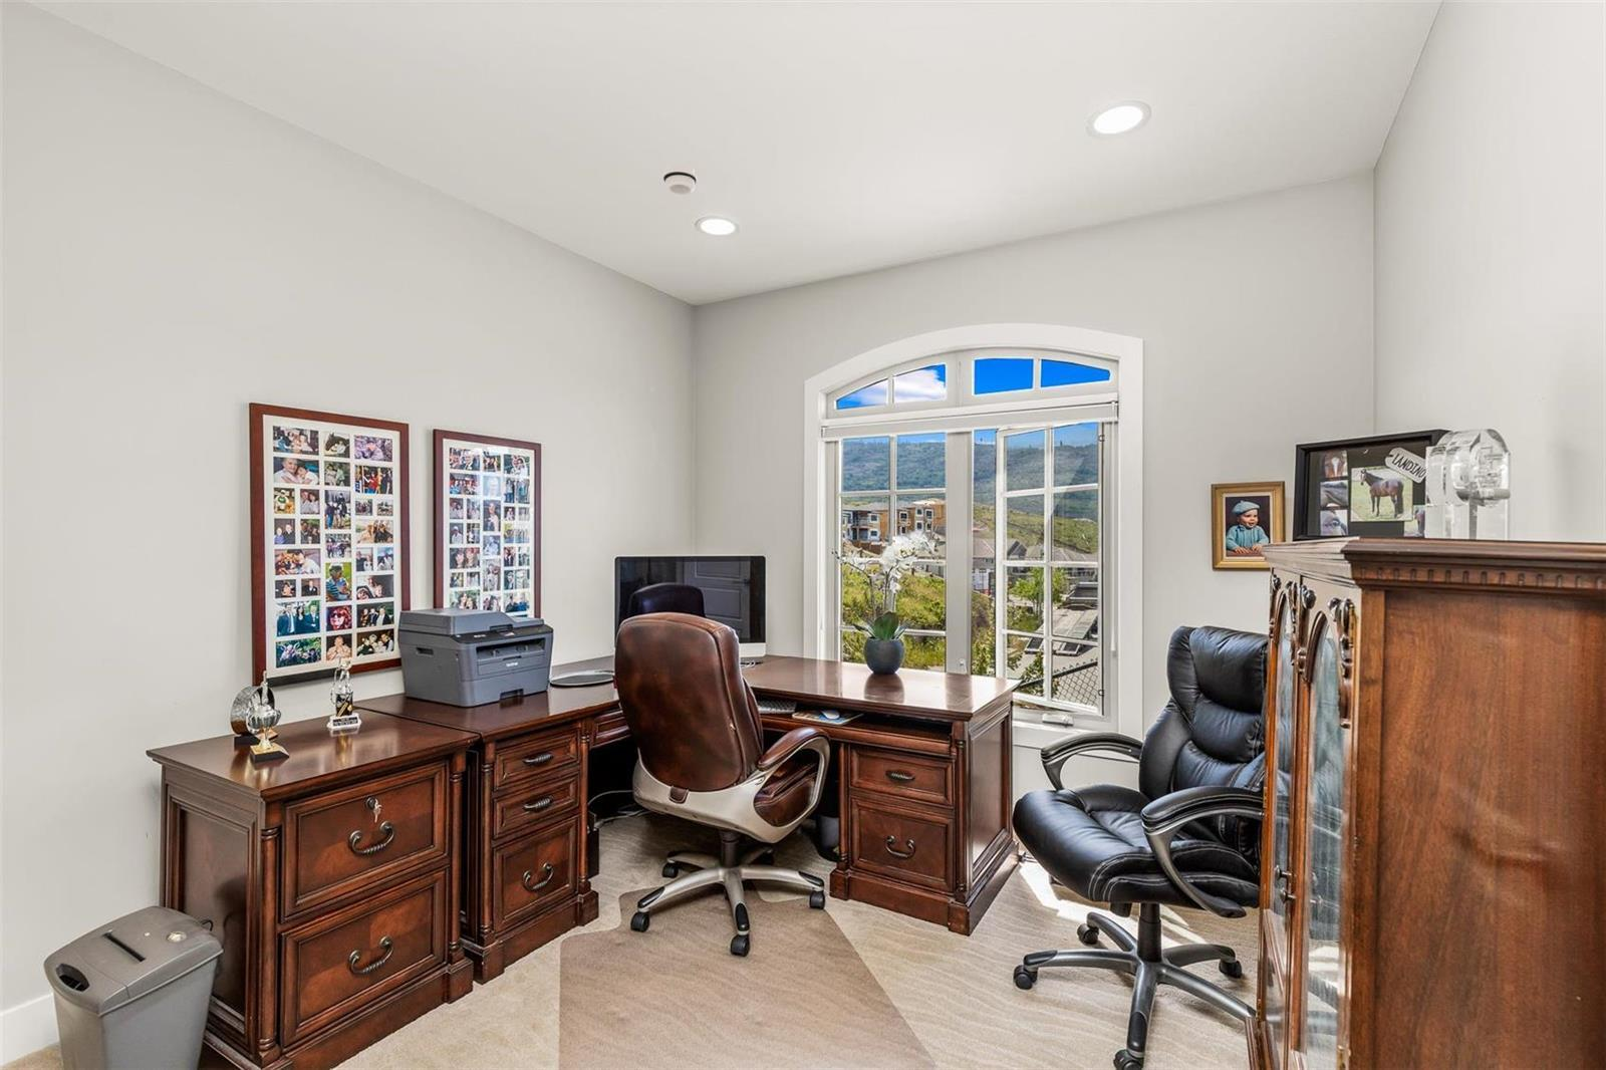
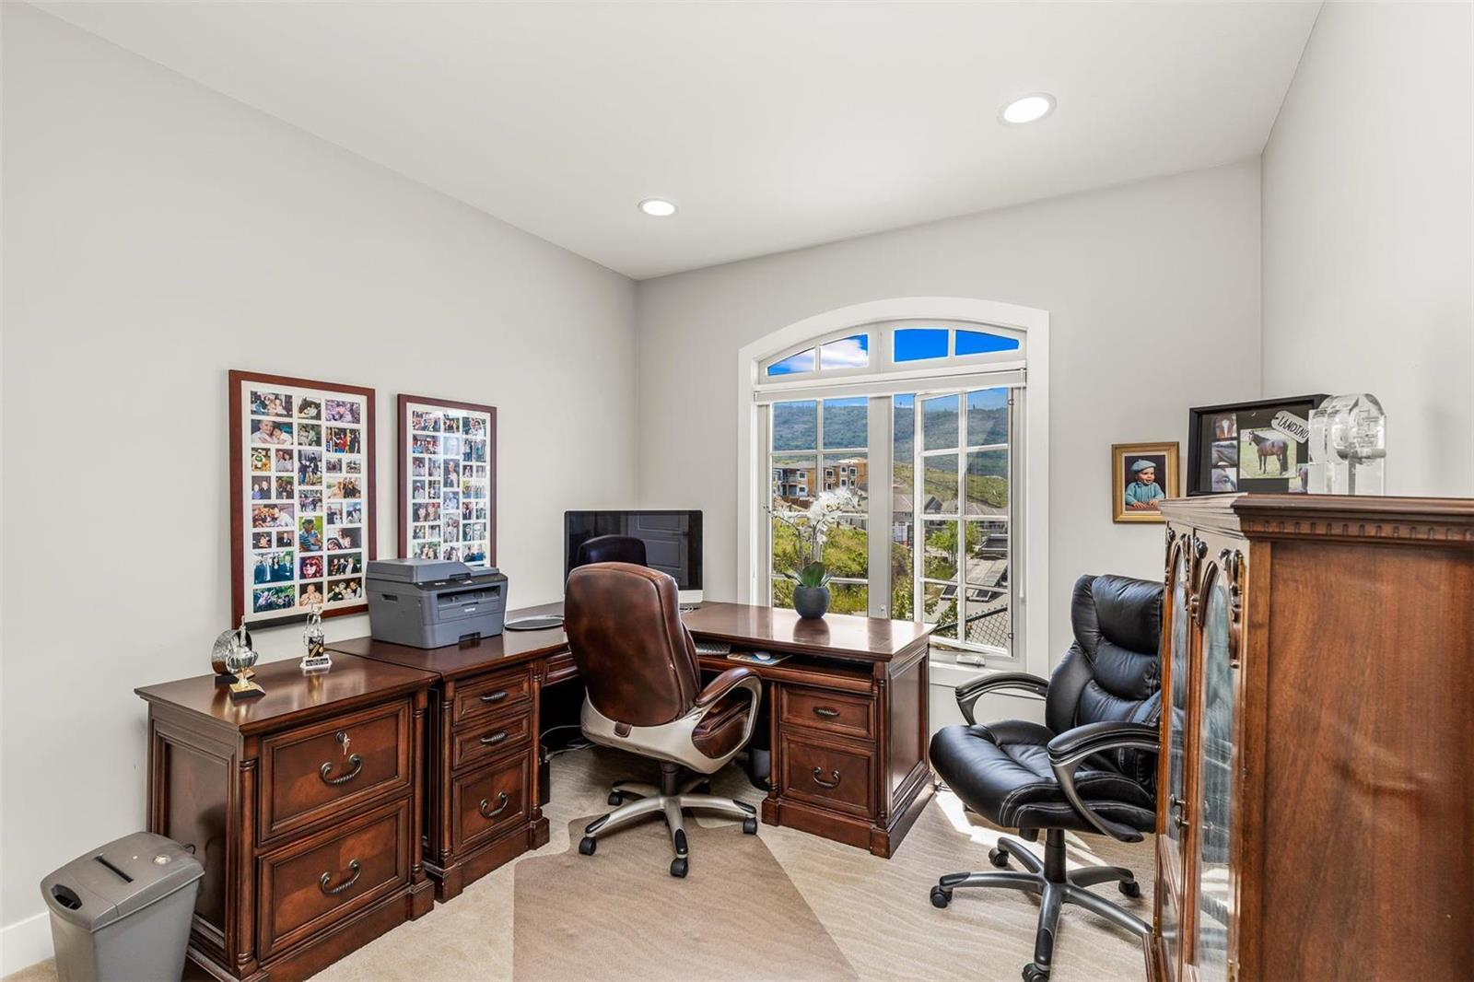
- smoke detector (679, 179)
